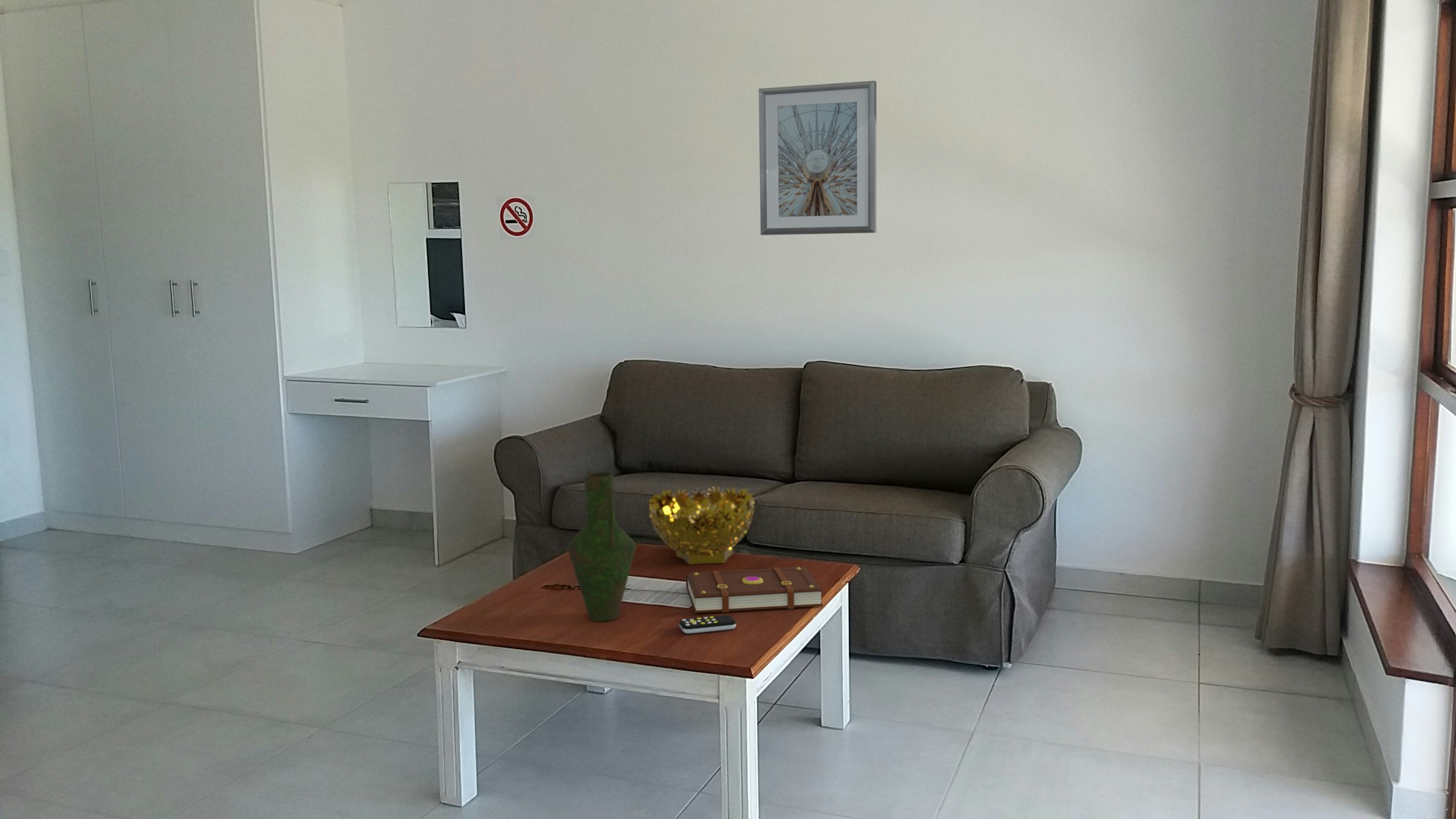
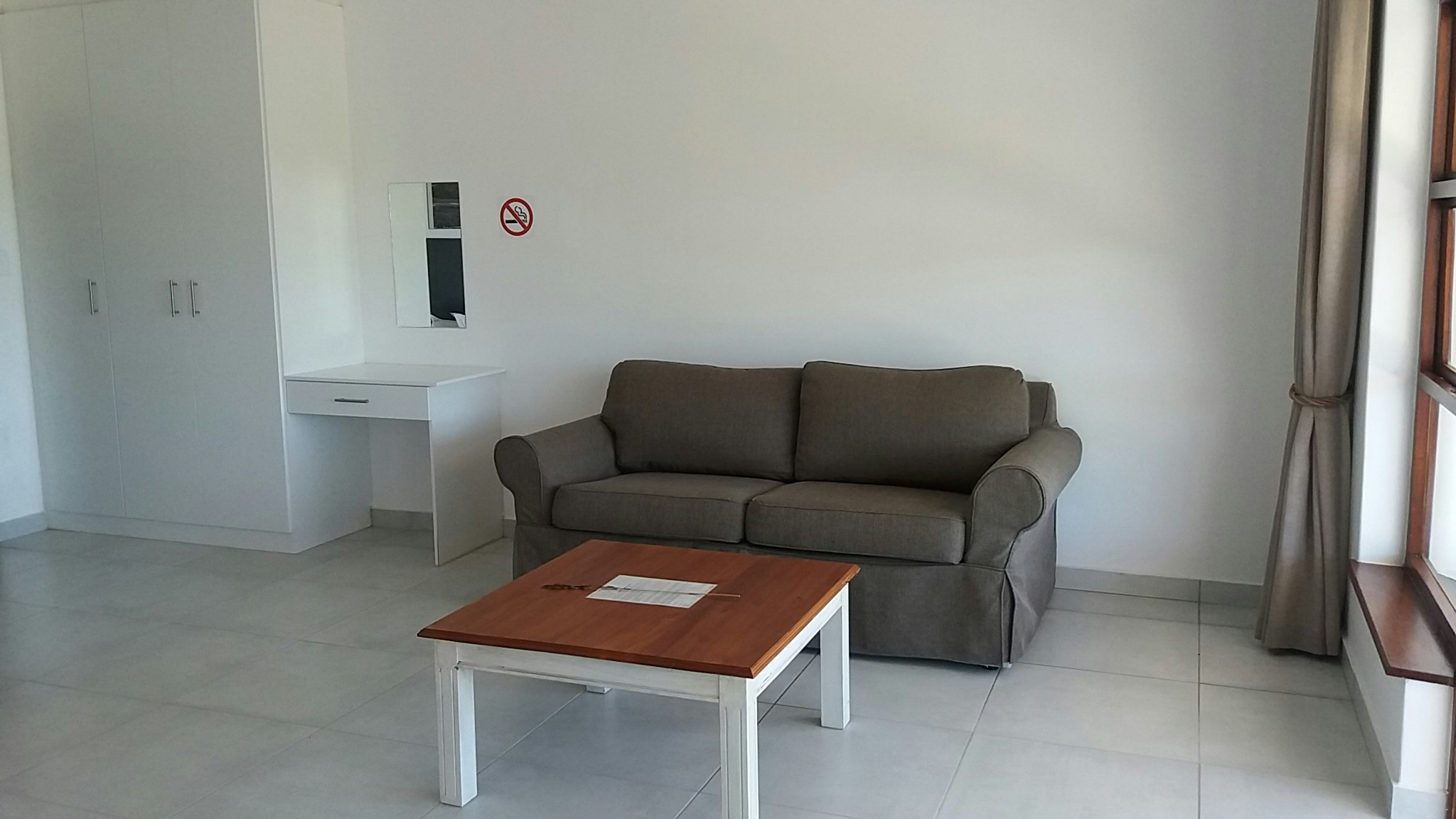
- picture frame (817, 160)
- book (752, 587)
- remote control (707, 623)
- vase (601, 546)
- decorative bowl (702, 525)
